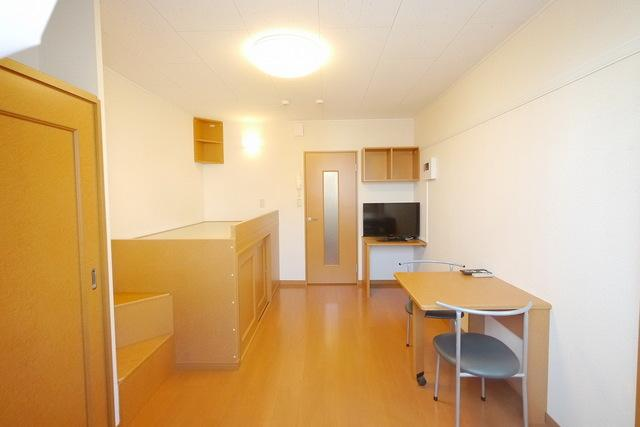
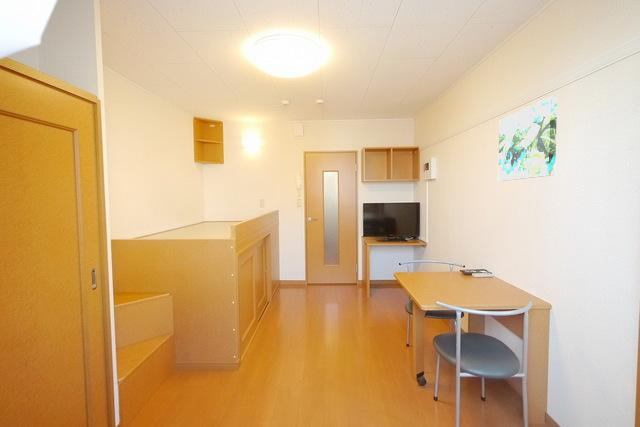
+ wall art (524, 144)
